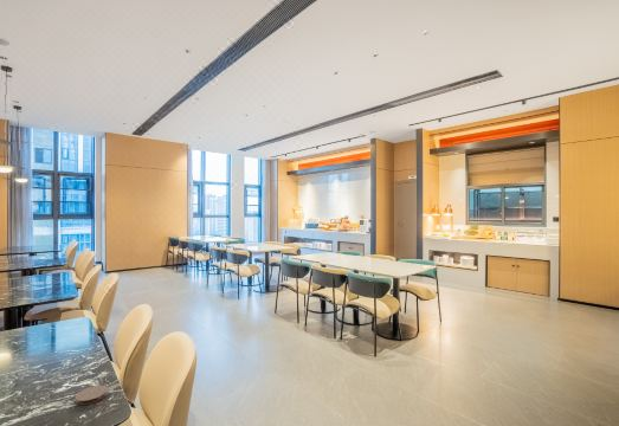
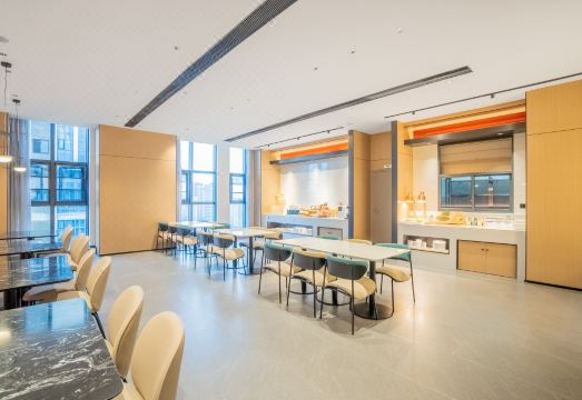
- coaster (91, 394)
